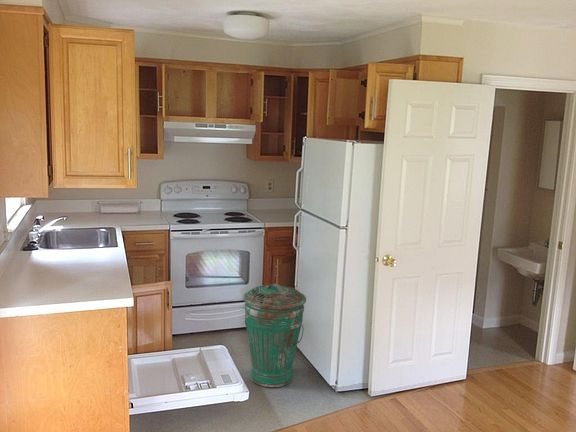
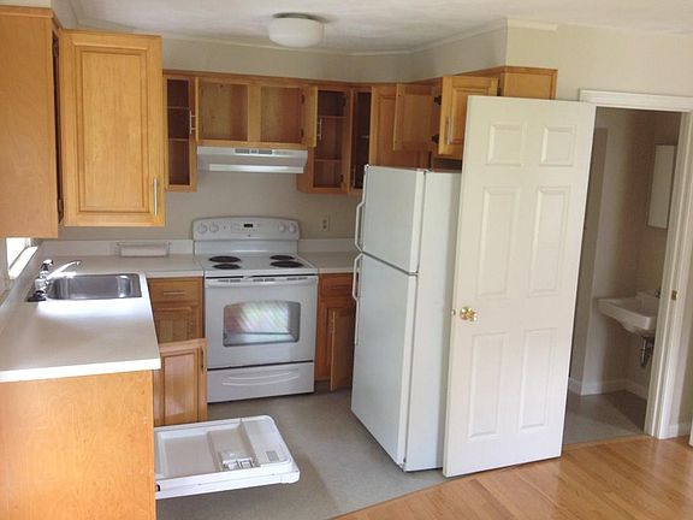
- trash can (273, 331)
